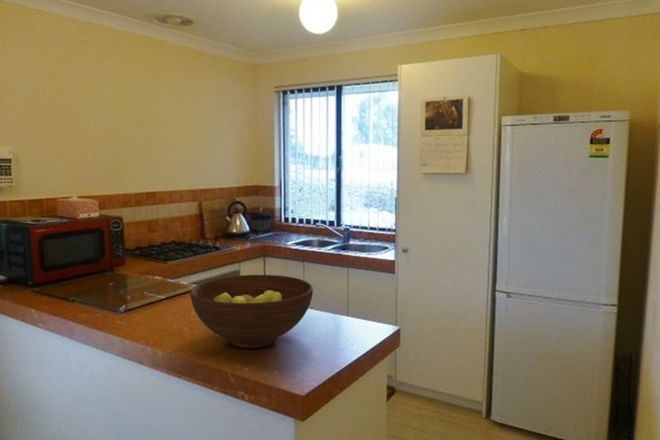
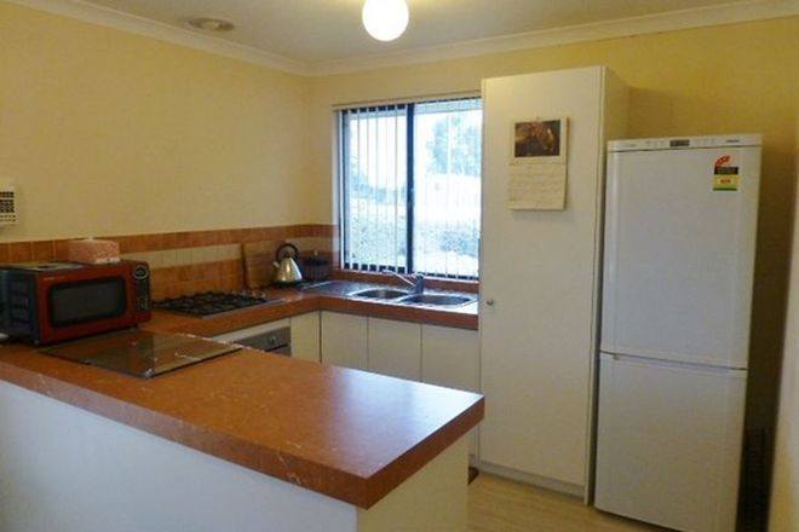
- fruit bowl (253, 314)
